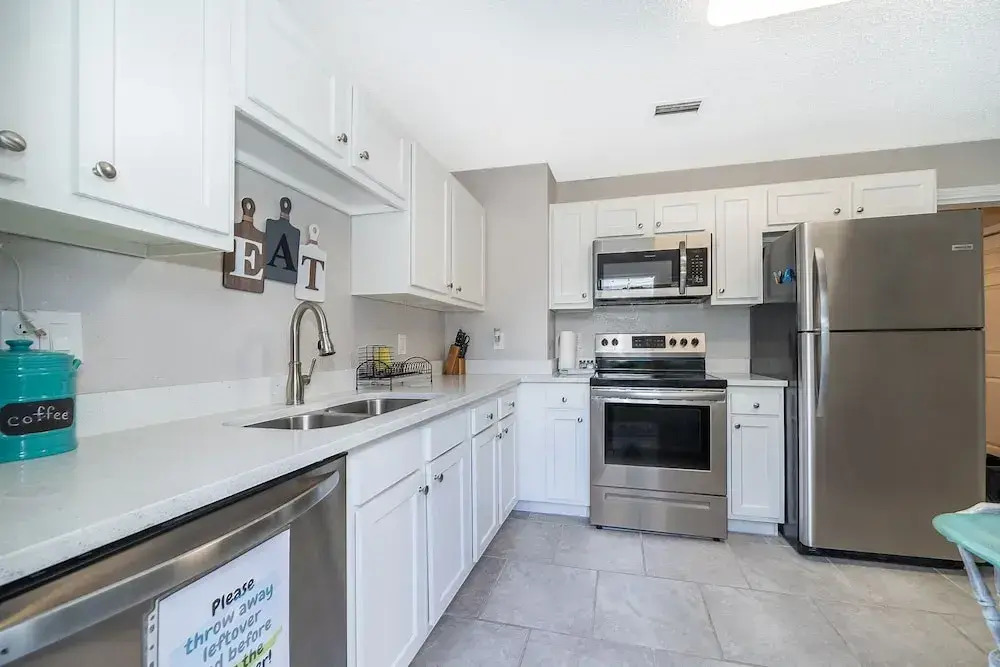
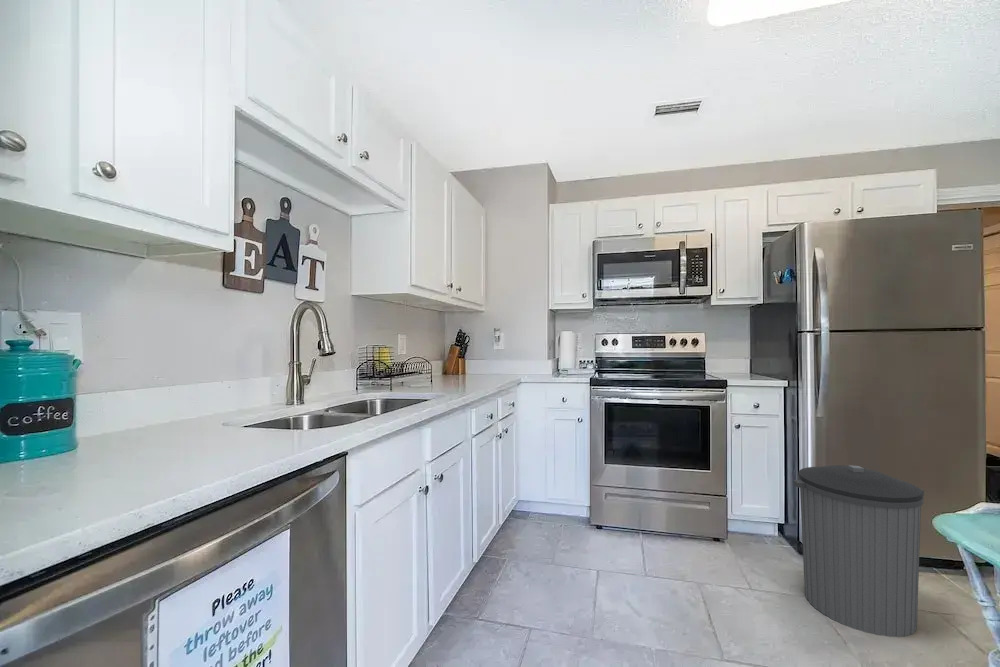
+ trash can (856, 537)
